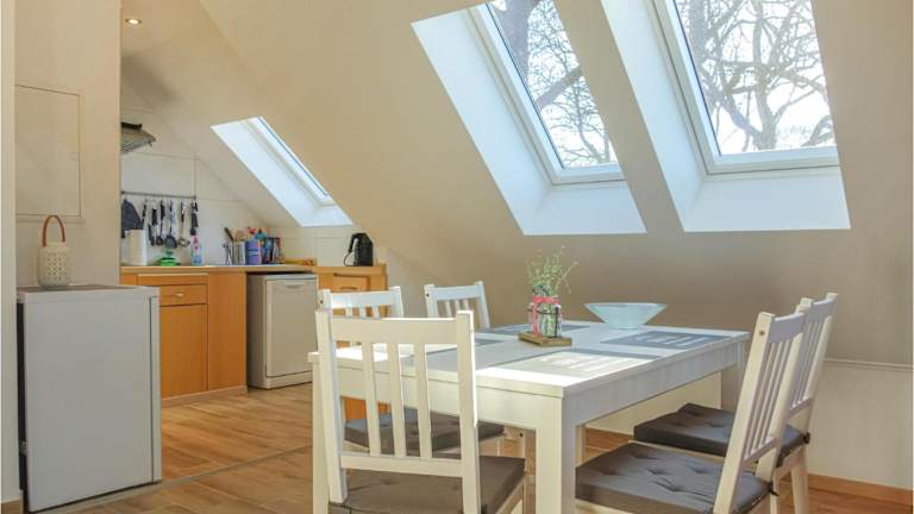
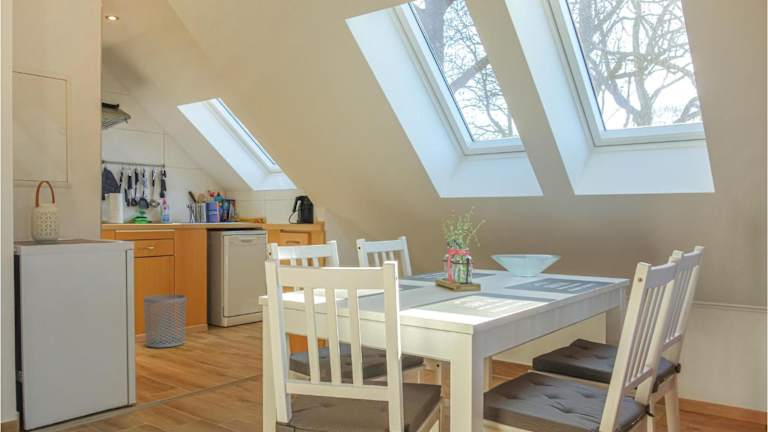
+ waste bin (165, 320)
